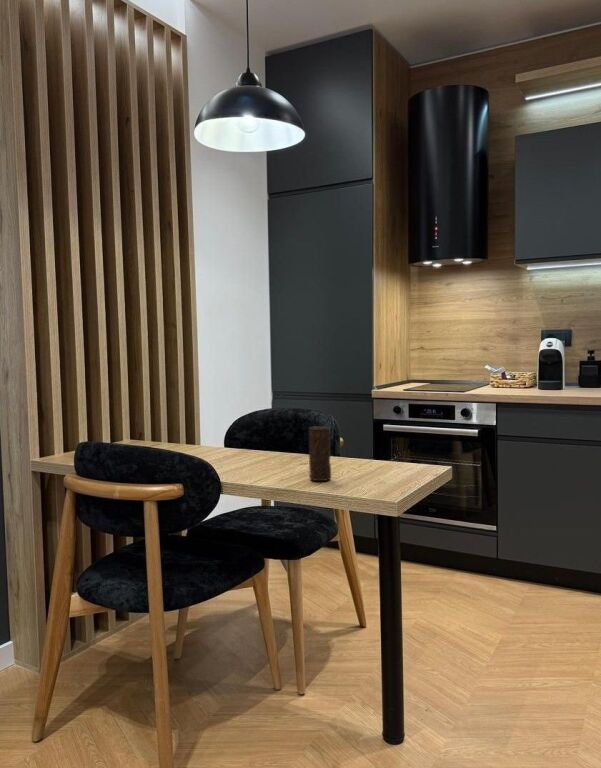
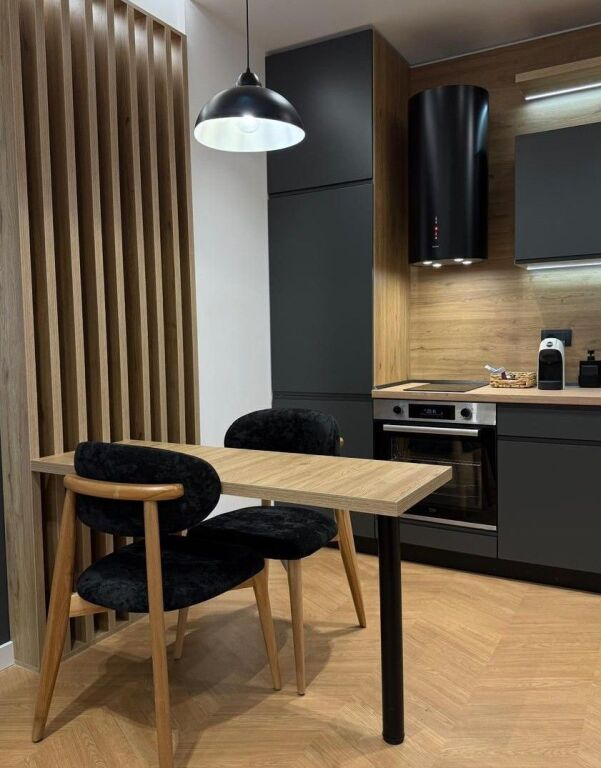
- candle (319, 453)
